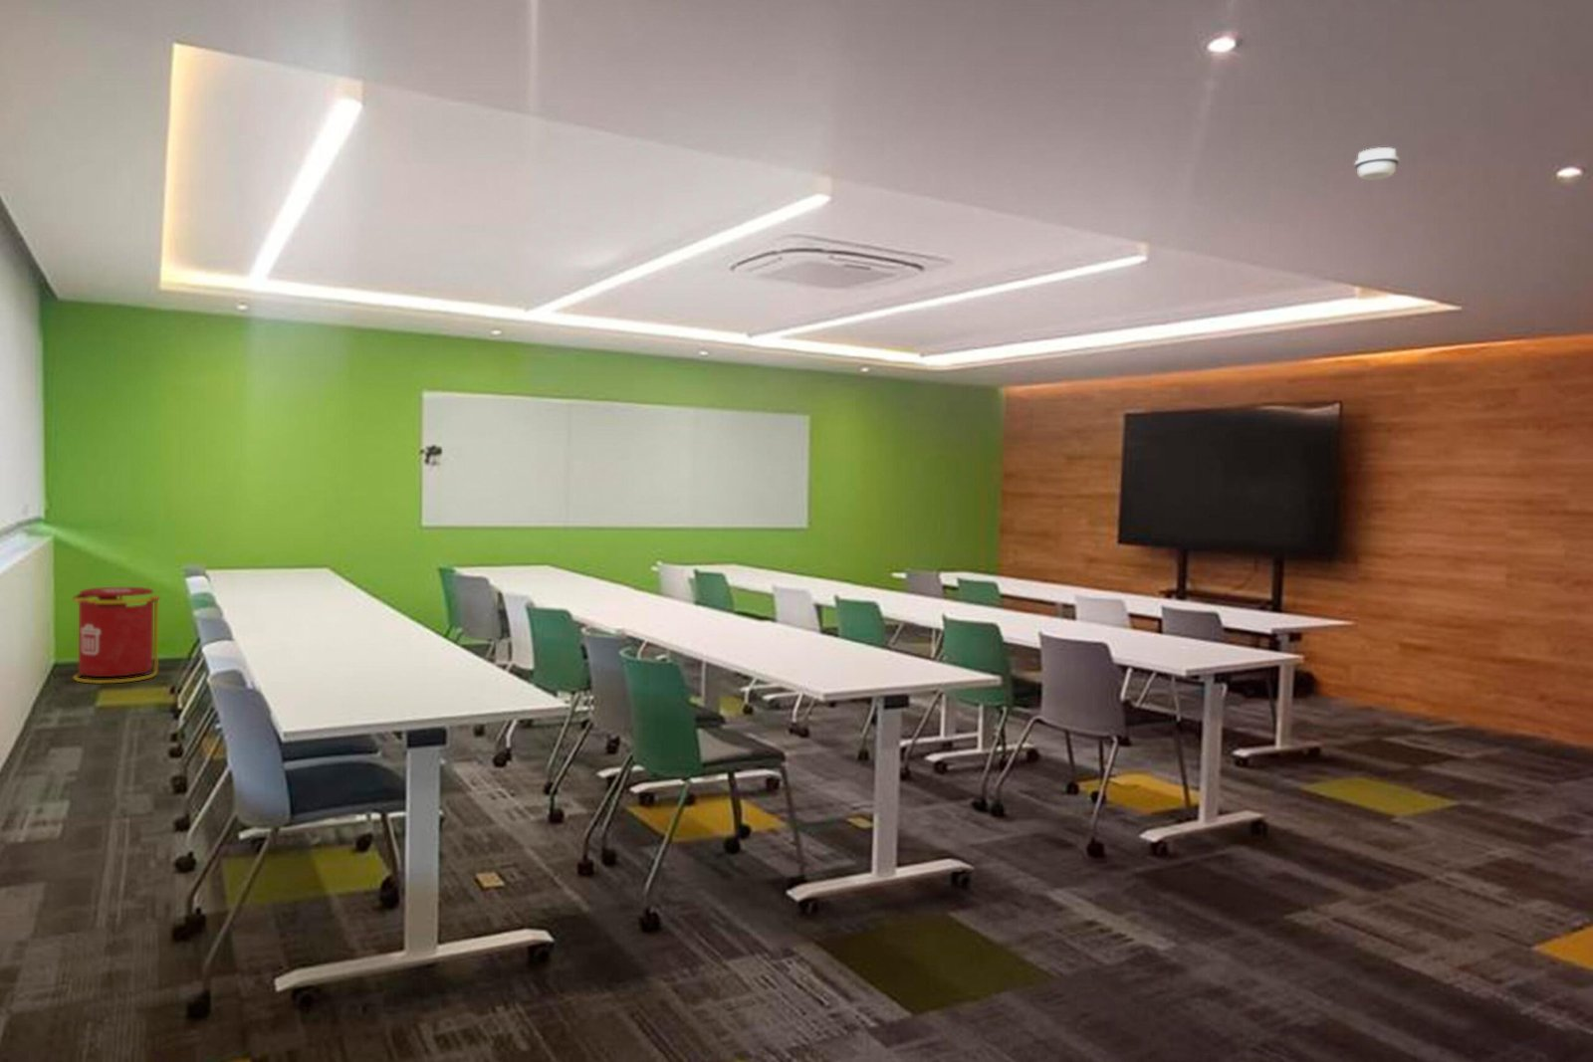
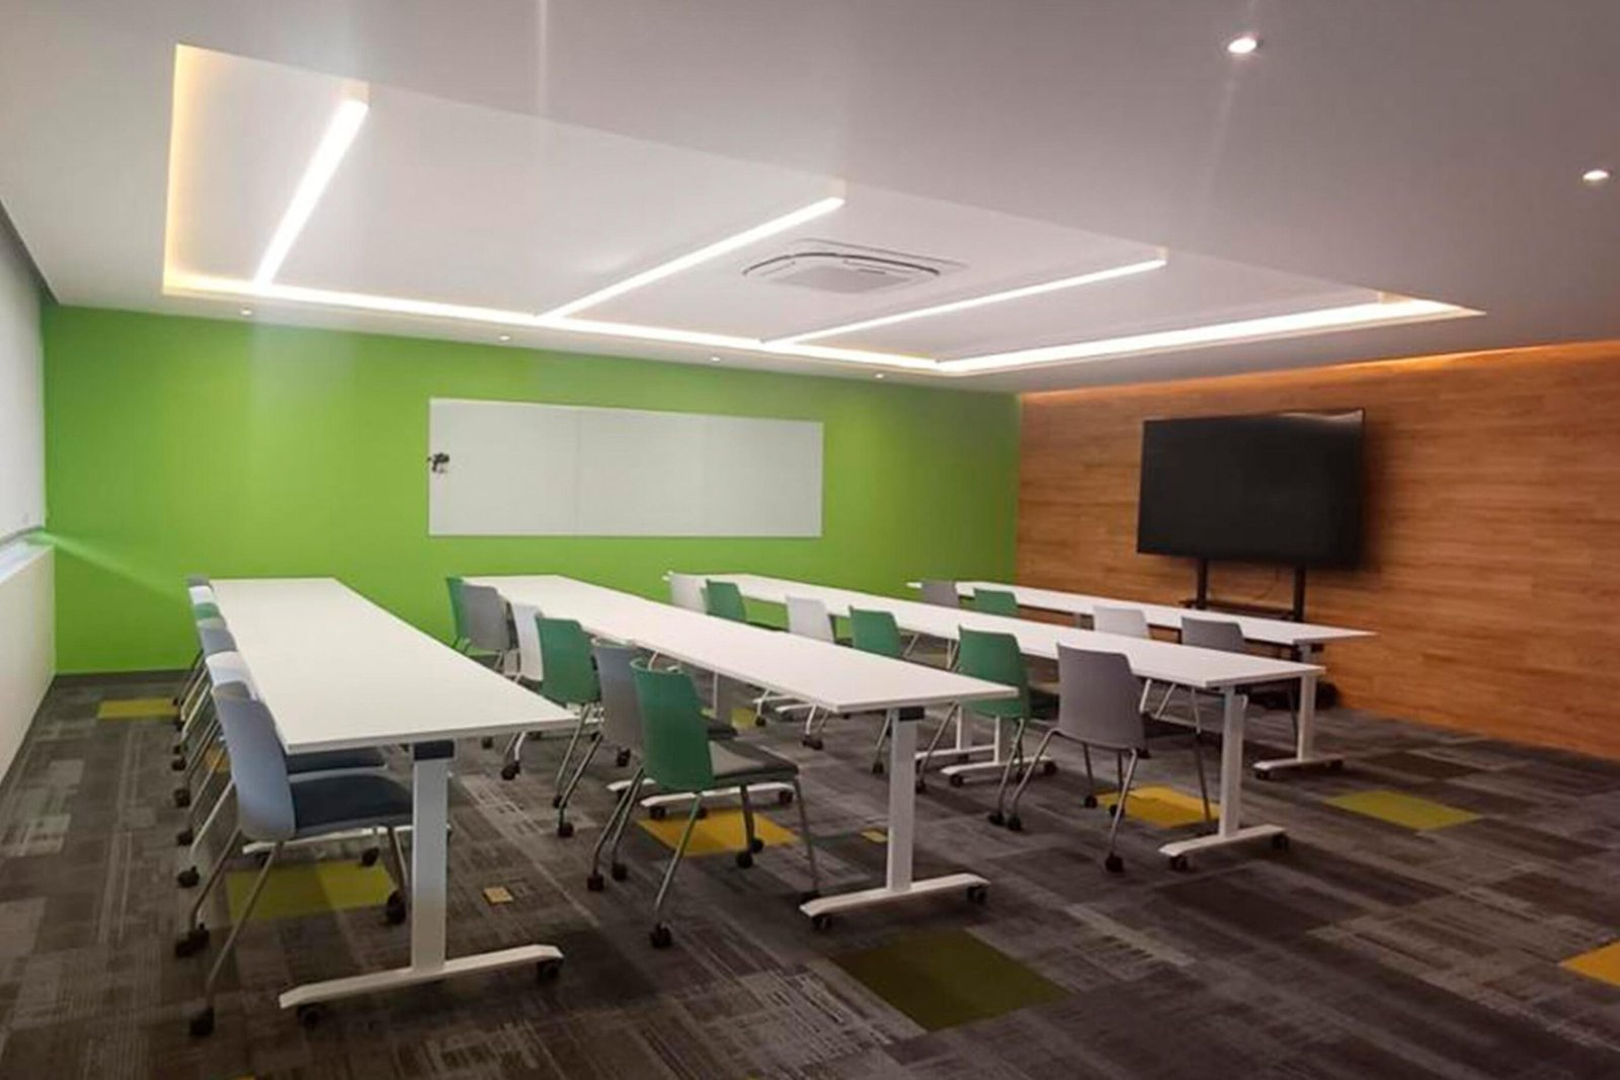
- trash can (116, 633)
- smoke detector (1376, 164)
